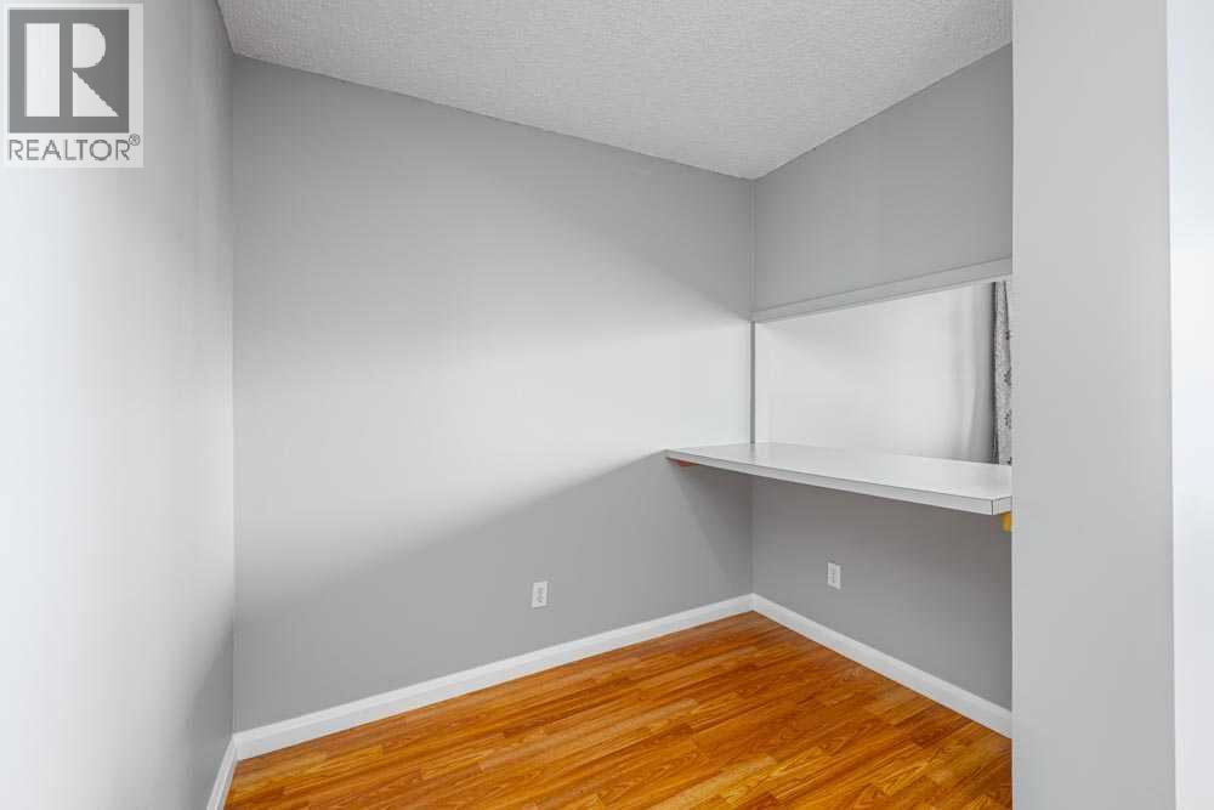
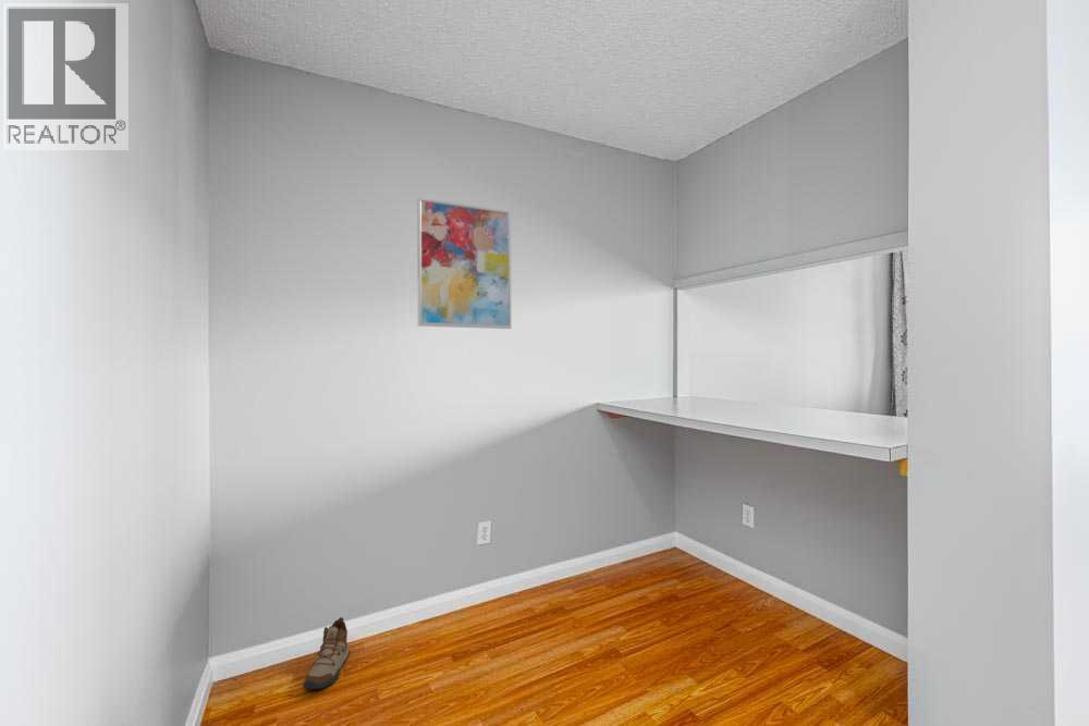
+ shoe (327, 651)
+ wall art (466, 266)
